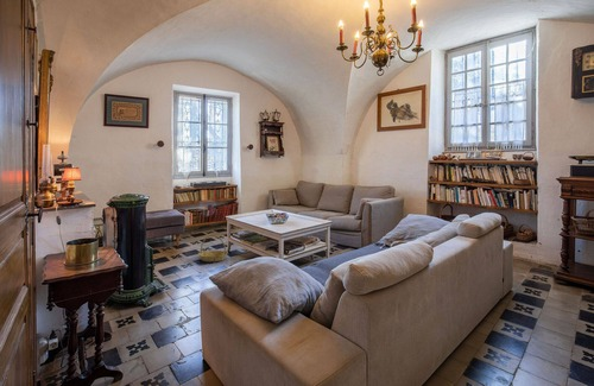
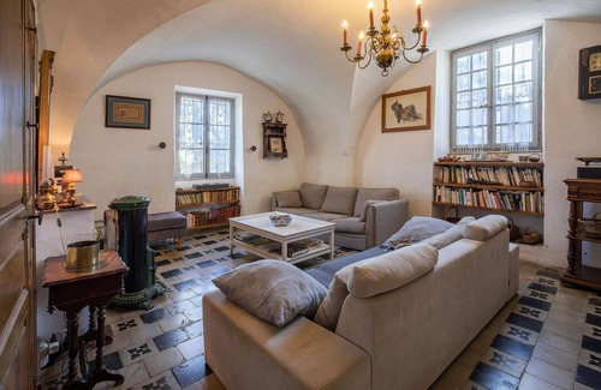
- basket (213, 251)
